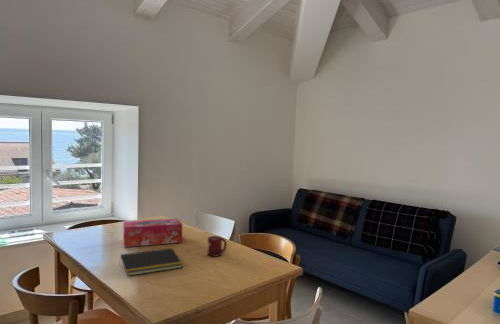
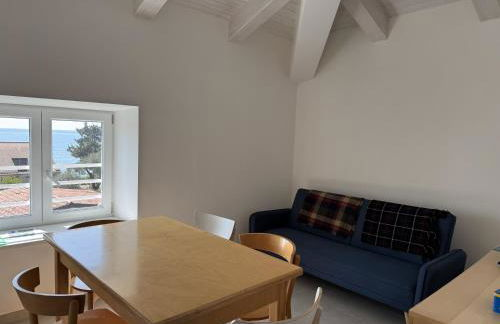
- notepad (151, 260)
- tissue box (152, 231)
- cup (217, 245)
